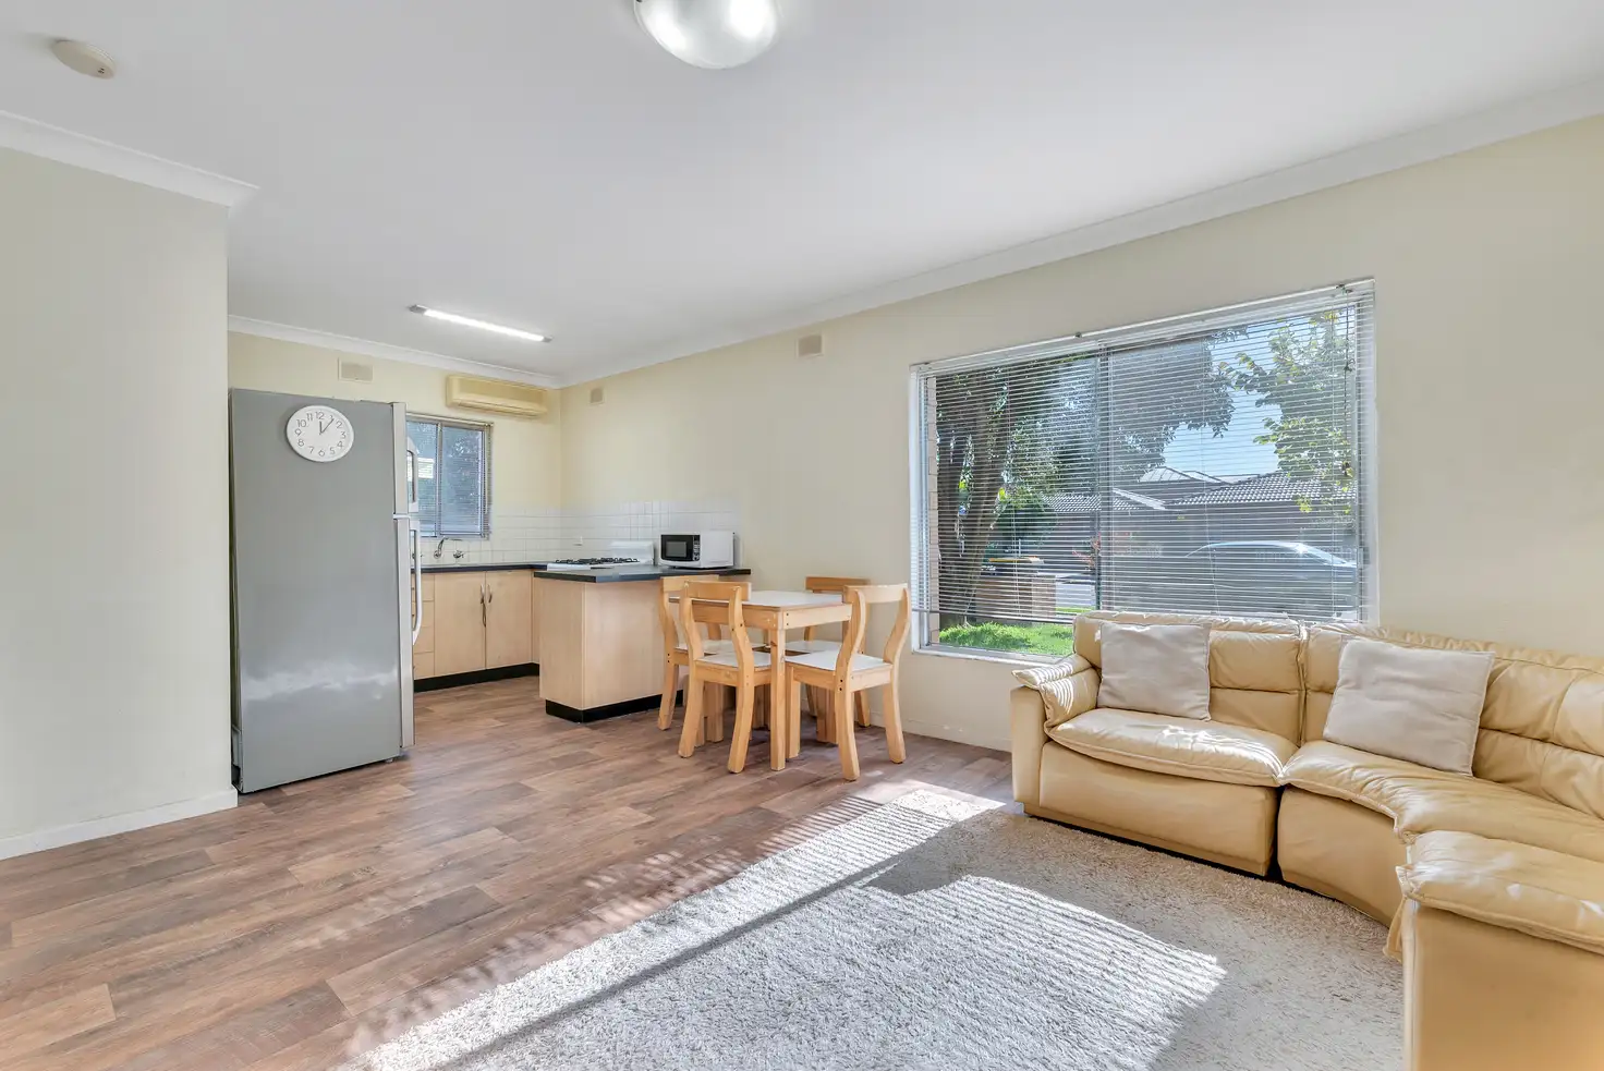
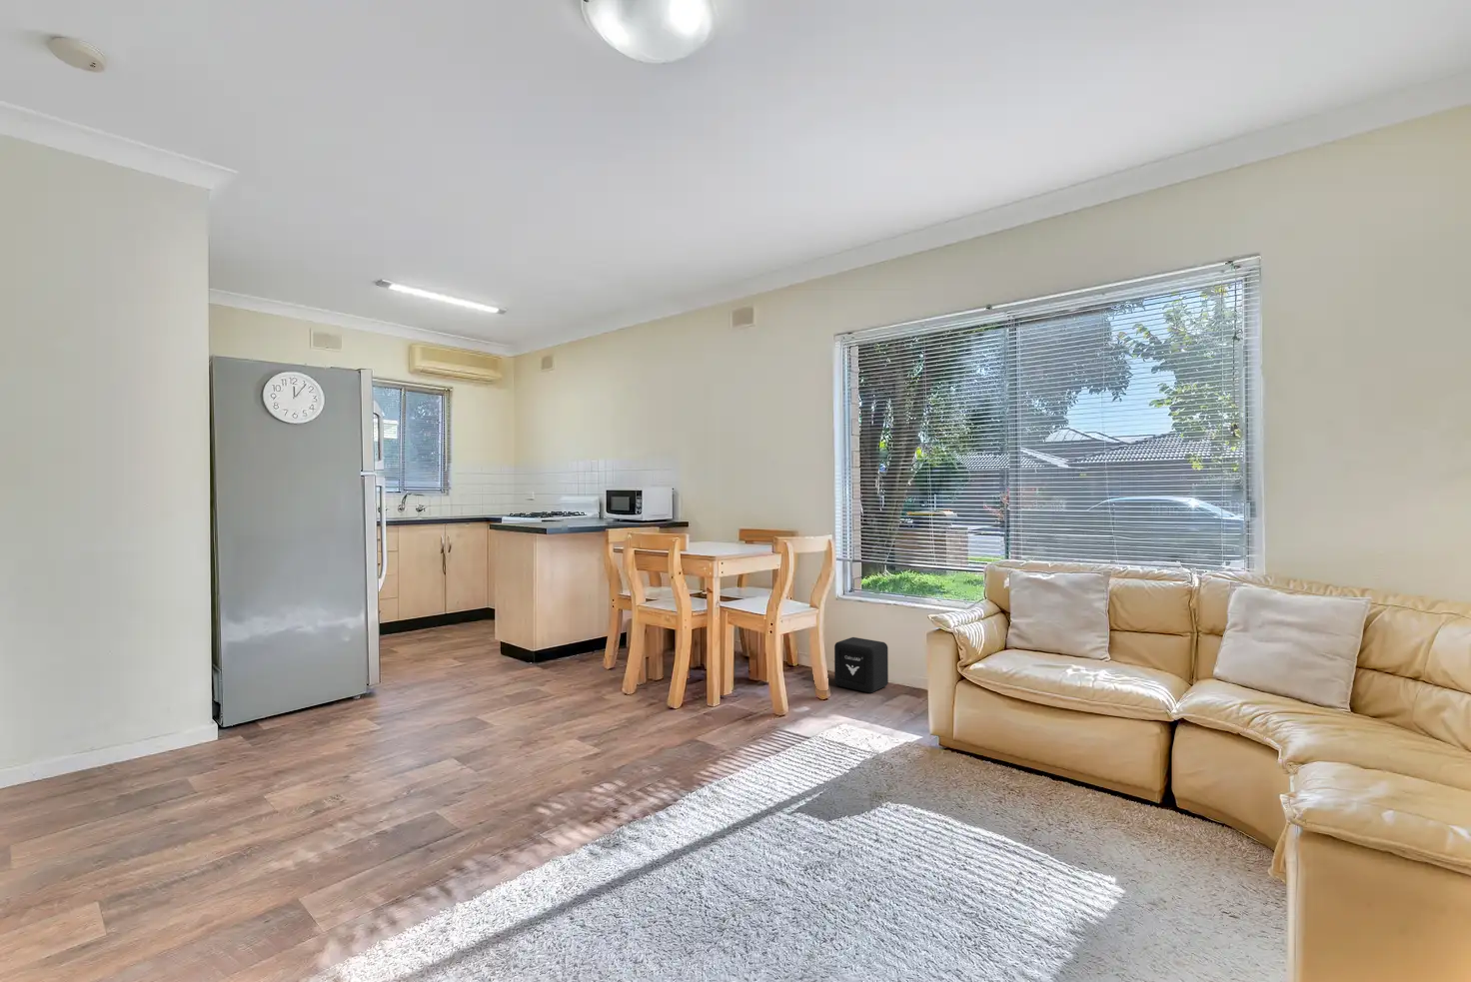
+ air purifier (859, 664)
